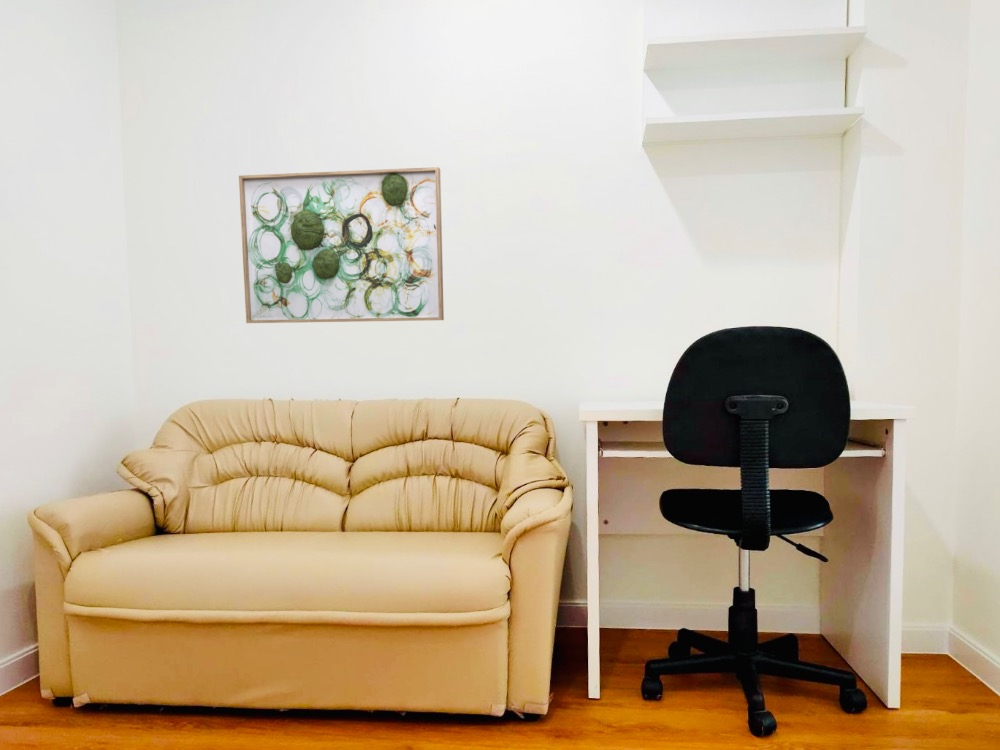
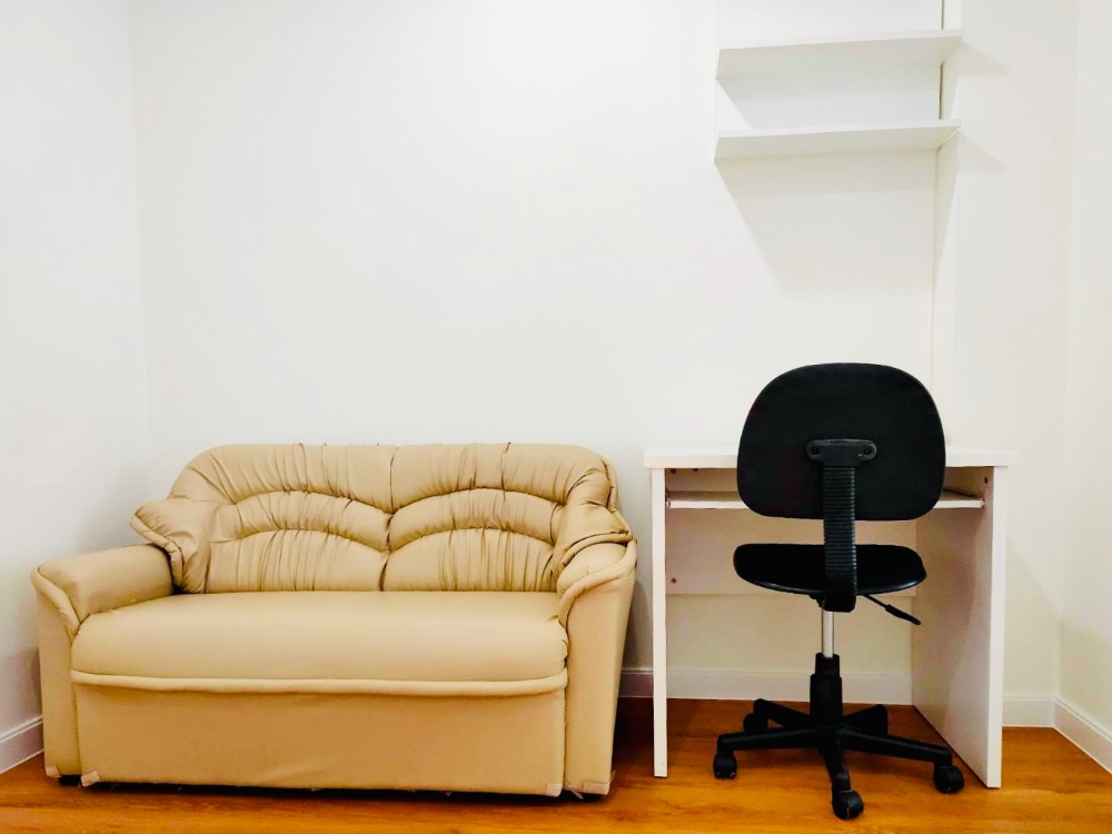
- wall art (340, 247)
